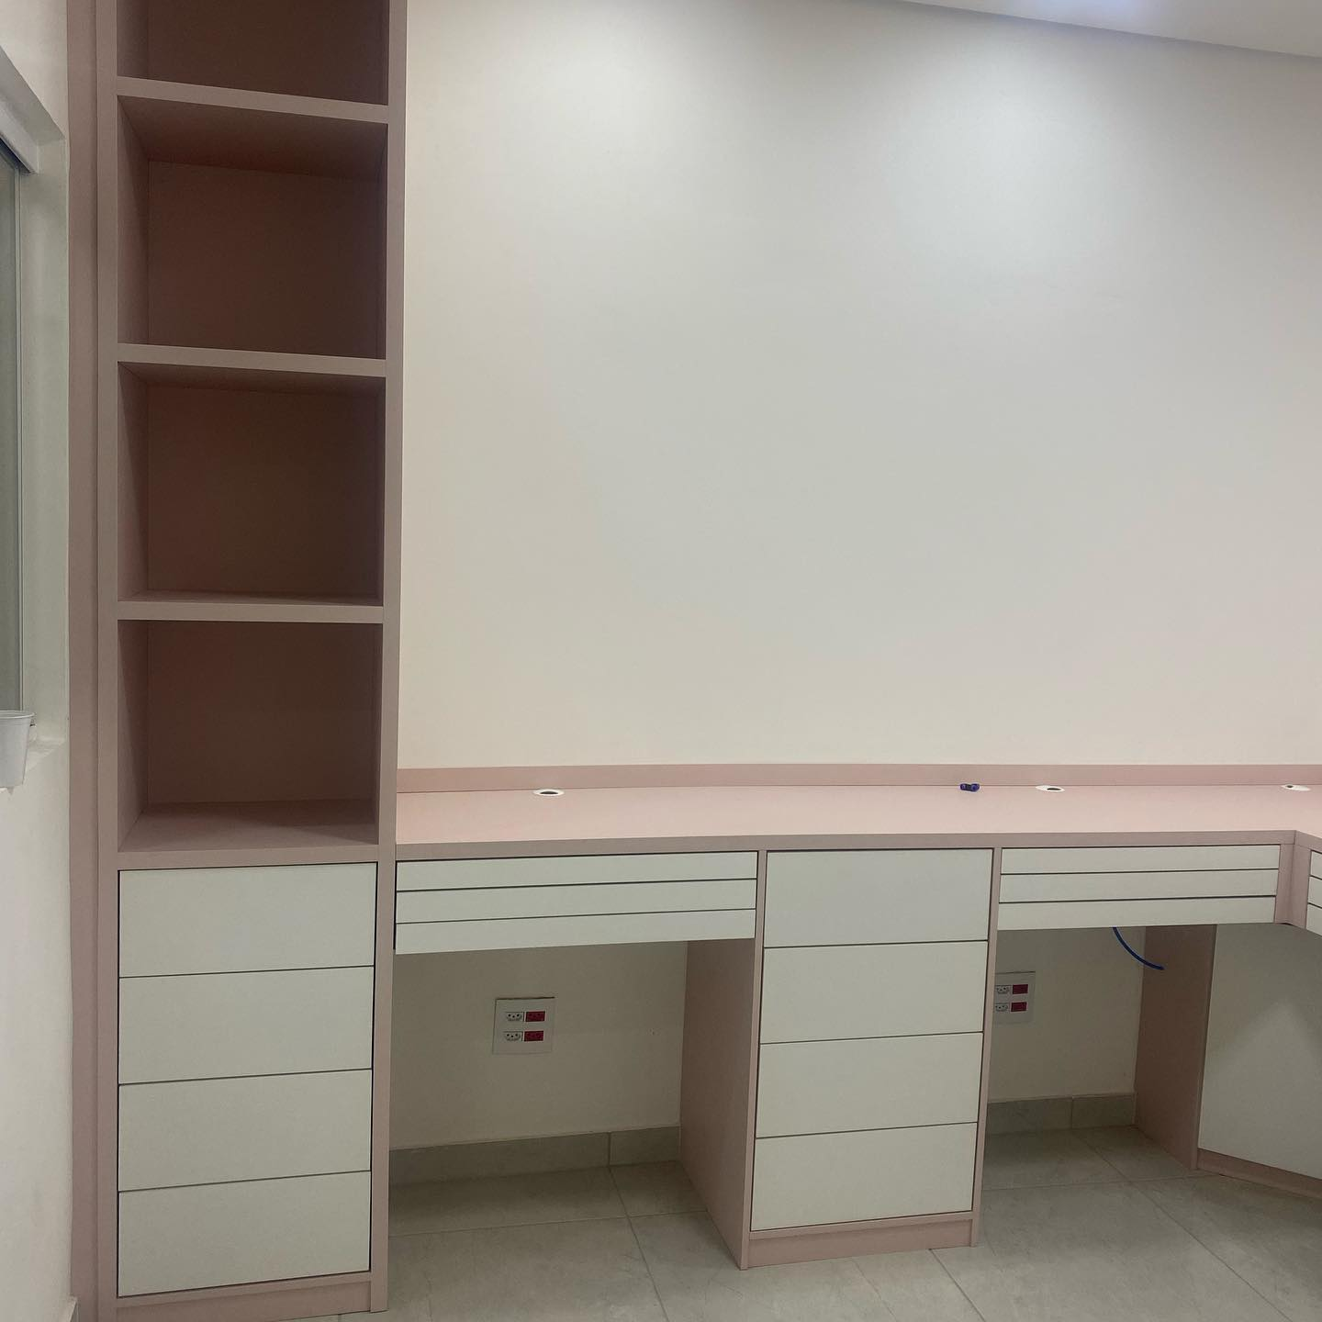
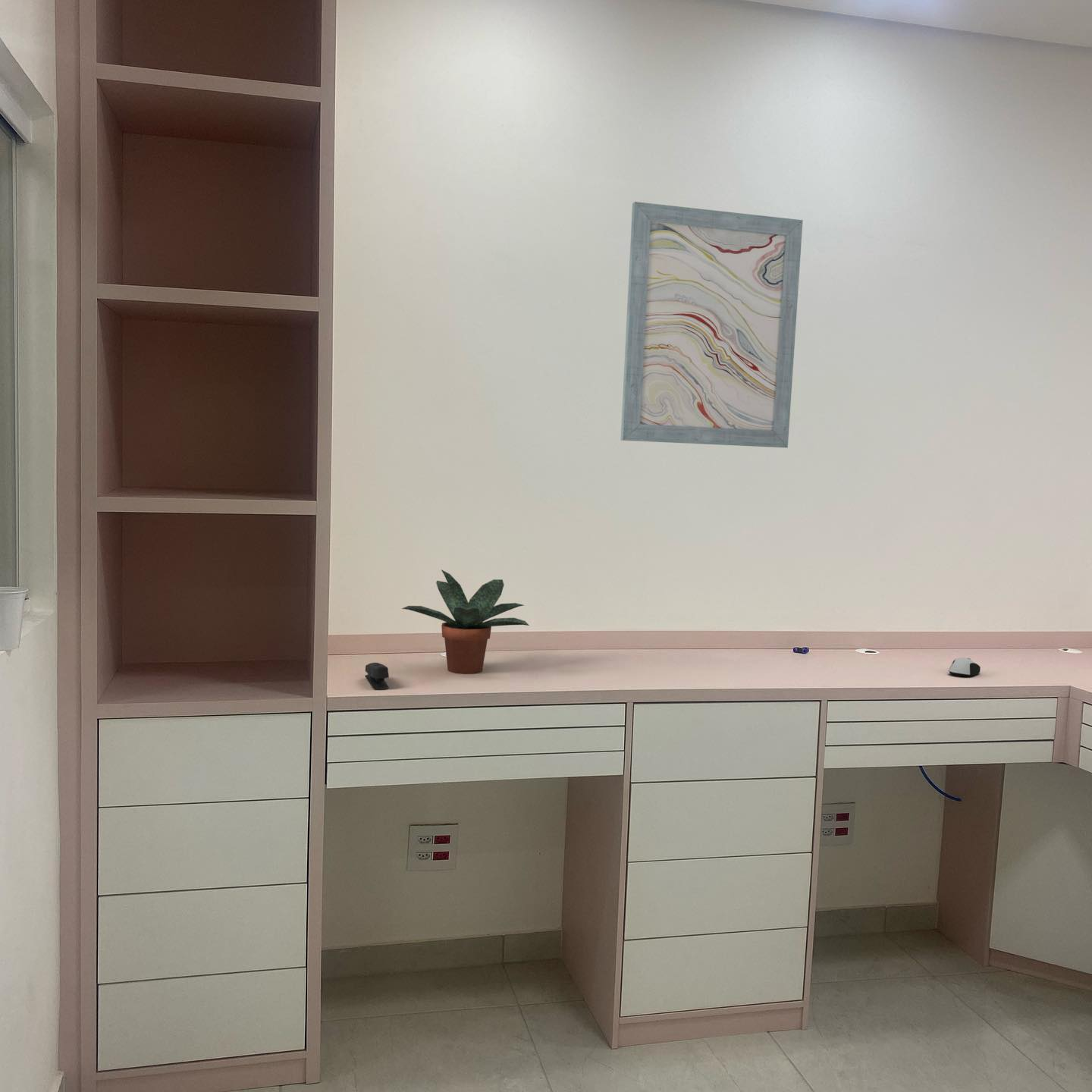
+ computer mouse (964, 665)
+ wall art (712, 329)
+ stapler (376, 672)
+ potted plant (468, 619)
